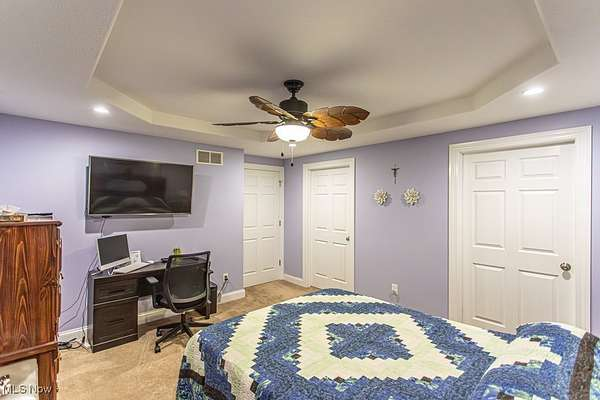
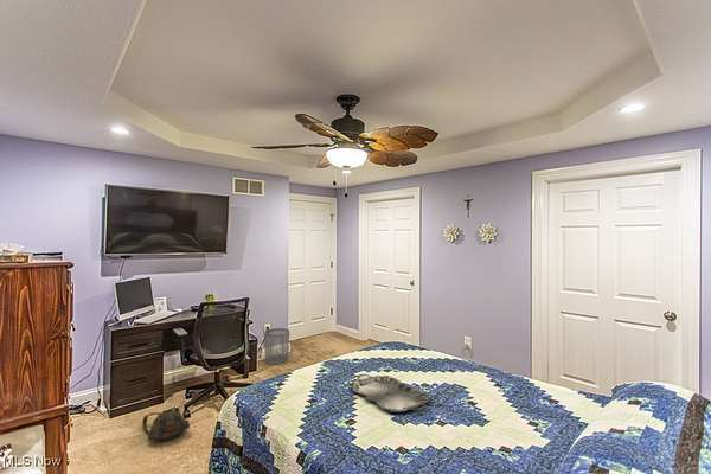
+ serving tray (389, 391)
+ backpack (166, 419)
+ waste bin (276, 346)
